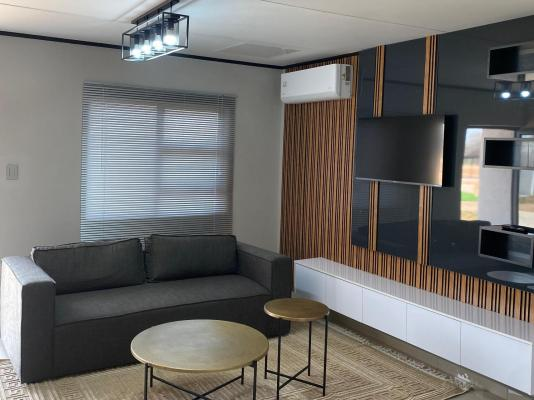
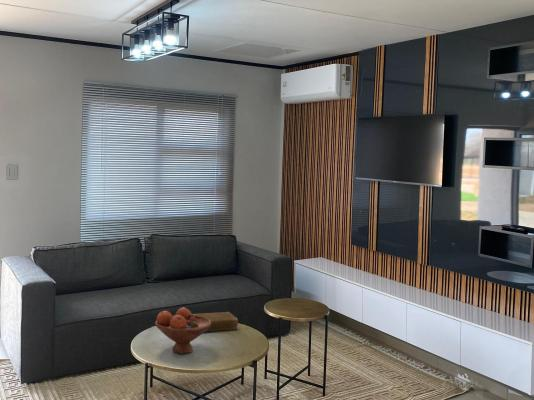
+ book (213, 321)
+ fruit bowl (183, 330)
